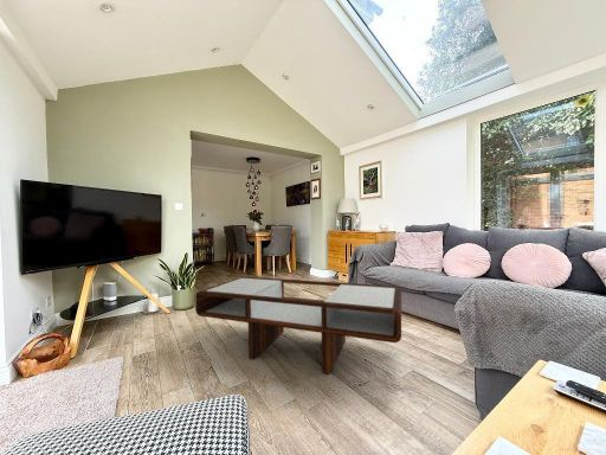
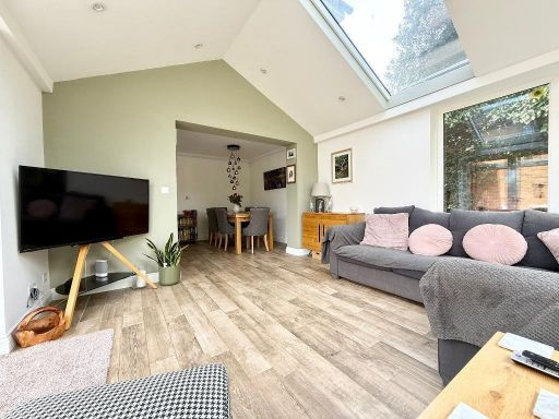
- coffee table (298, 319)
